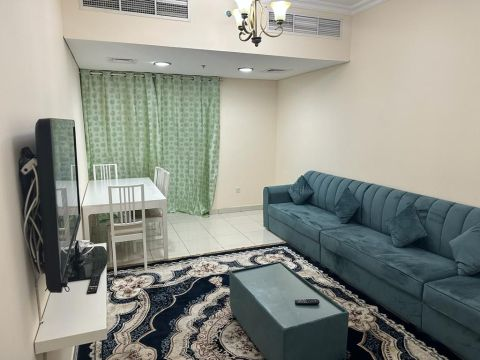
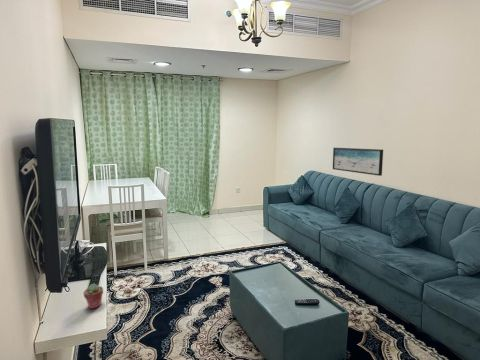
+ wall art (355, 160)
+ potted succulent (93, 294)
